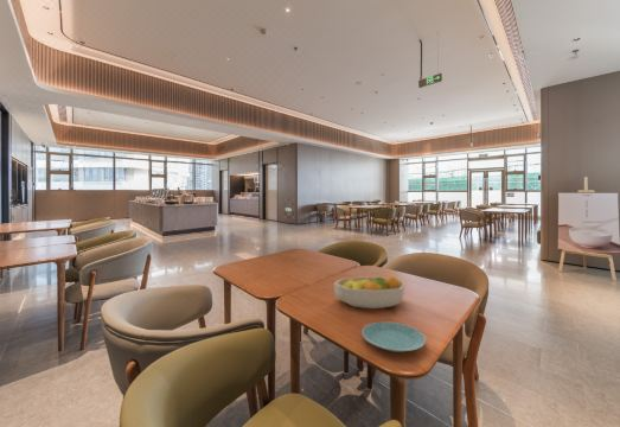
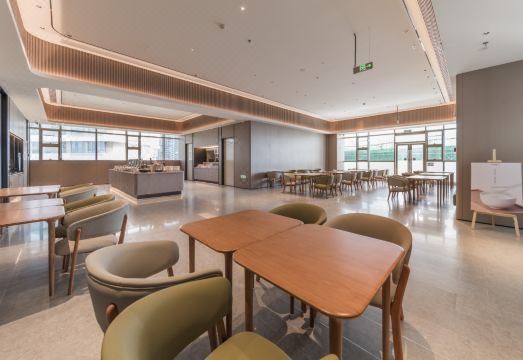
- plate (392, 337)
- fruit bowl (369, 288)
